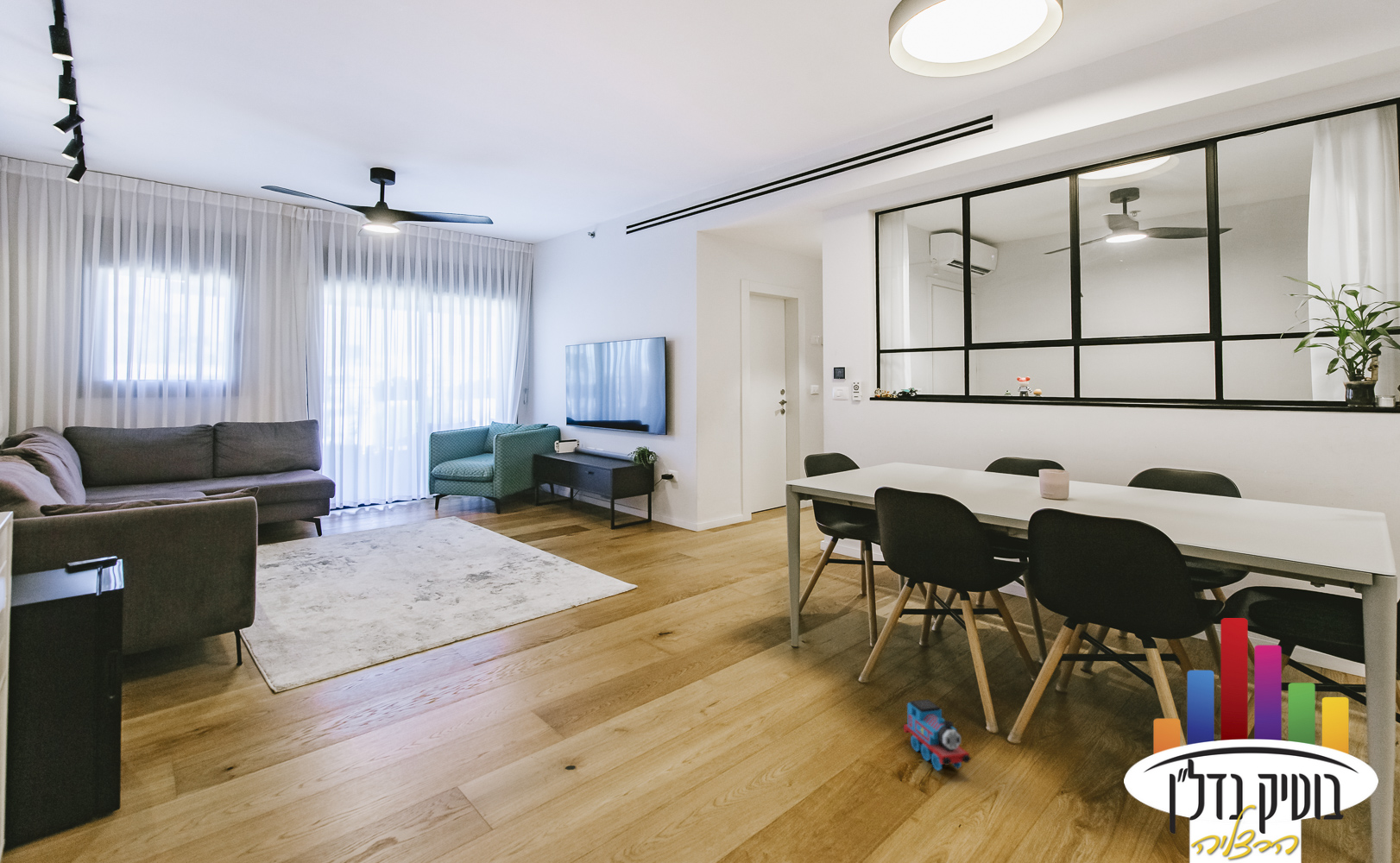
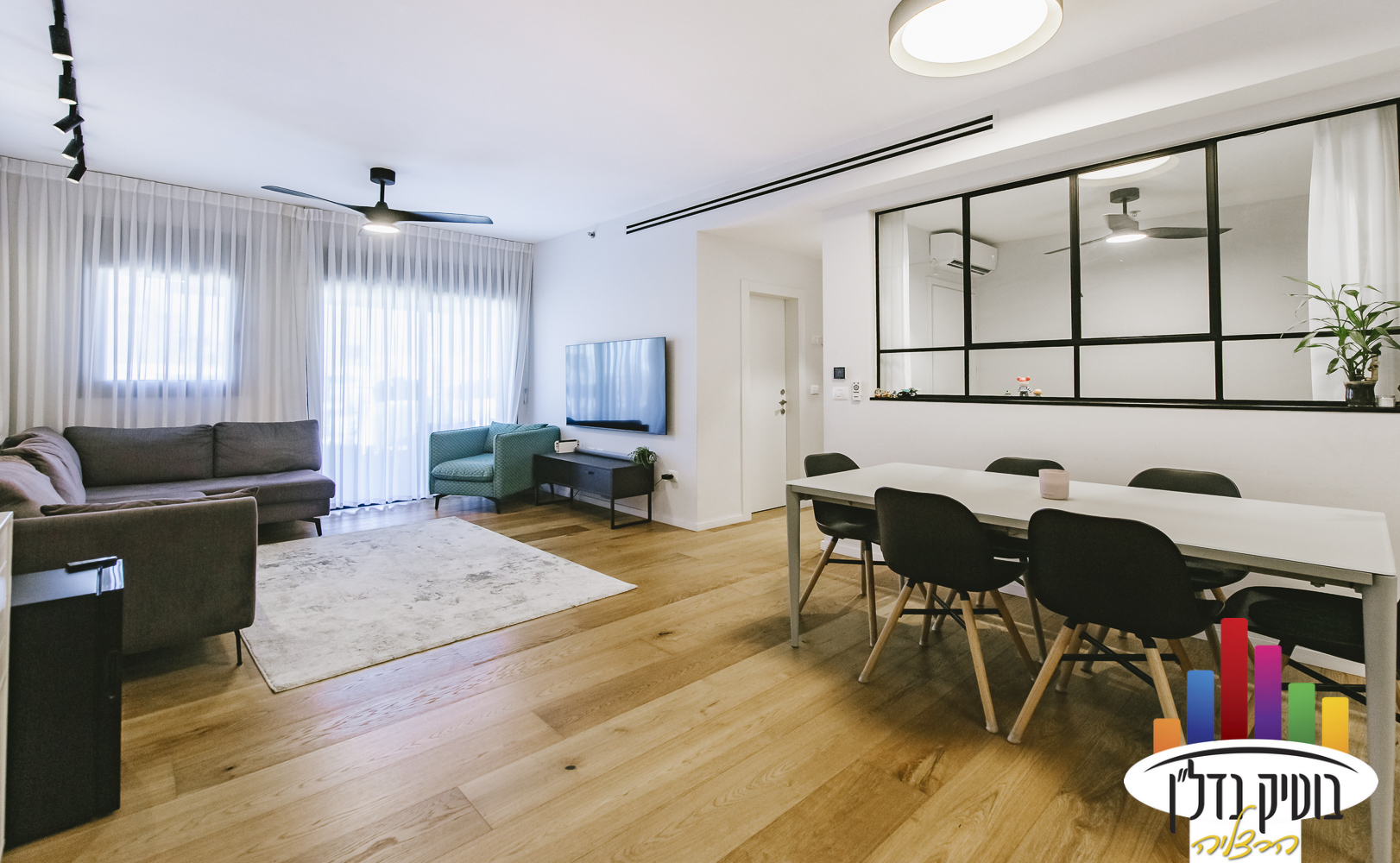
- toy train (935, 734)
